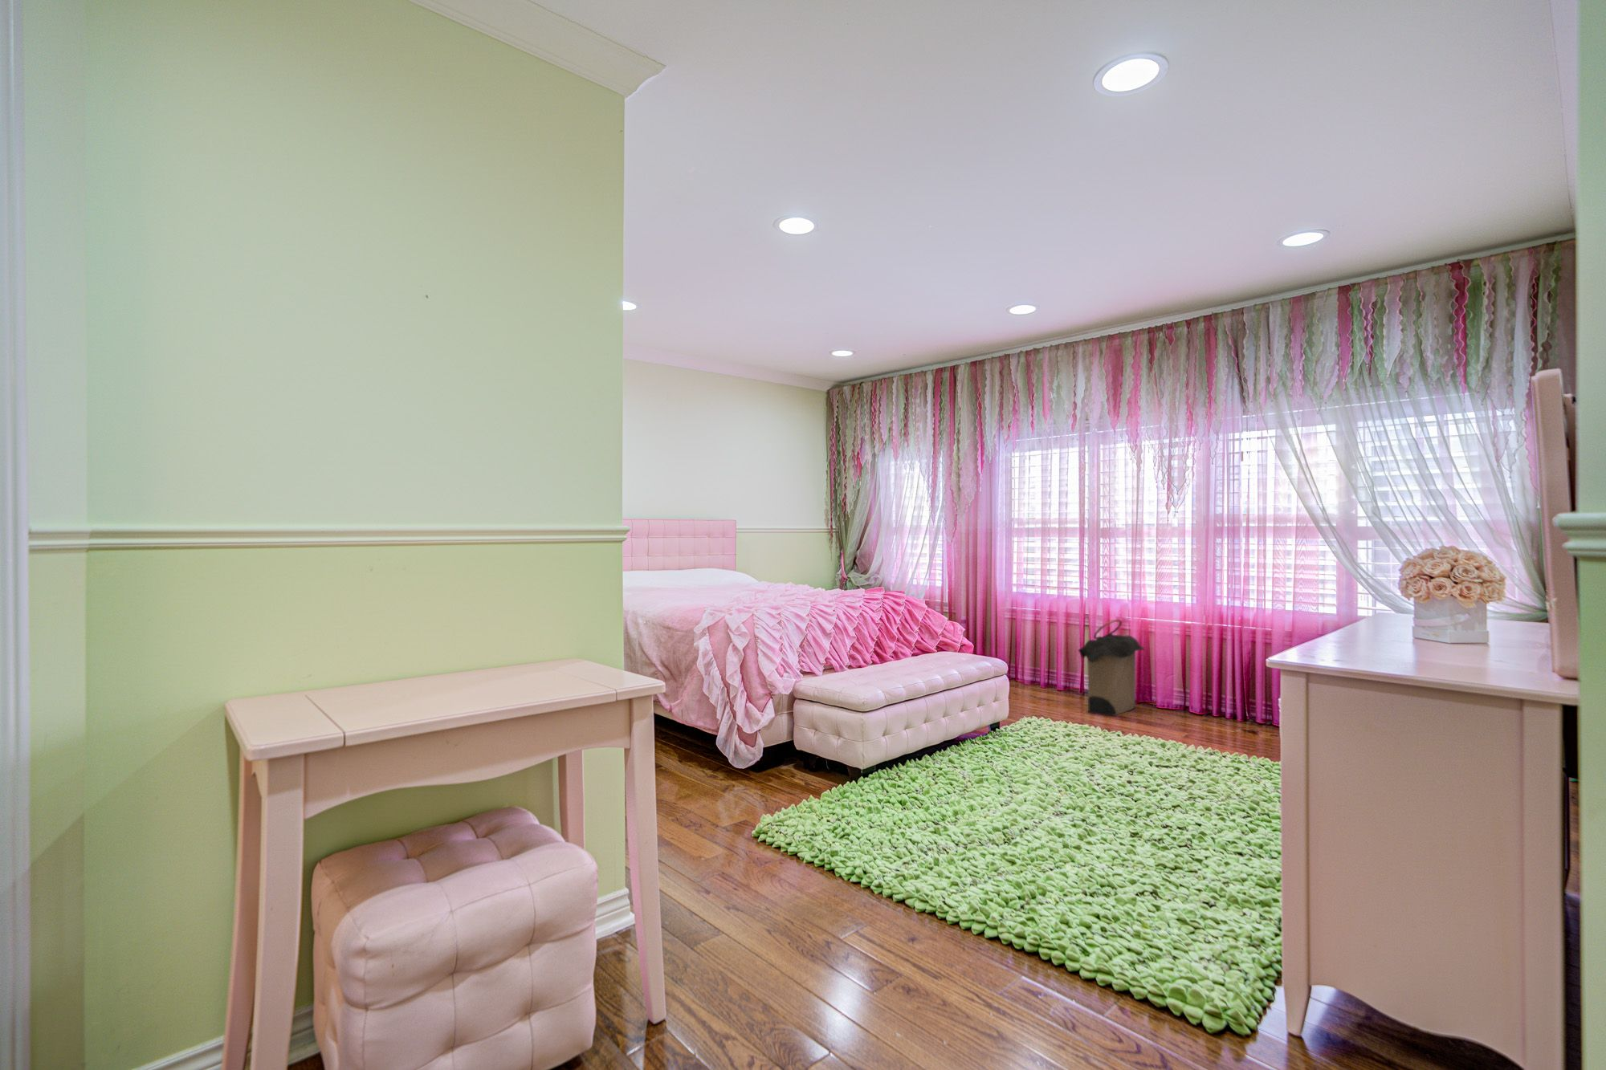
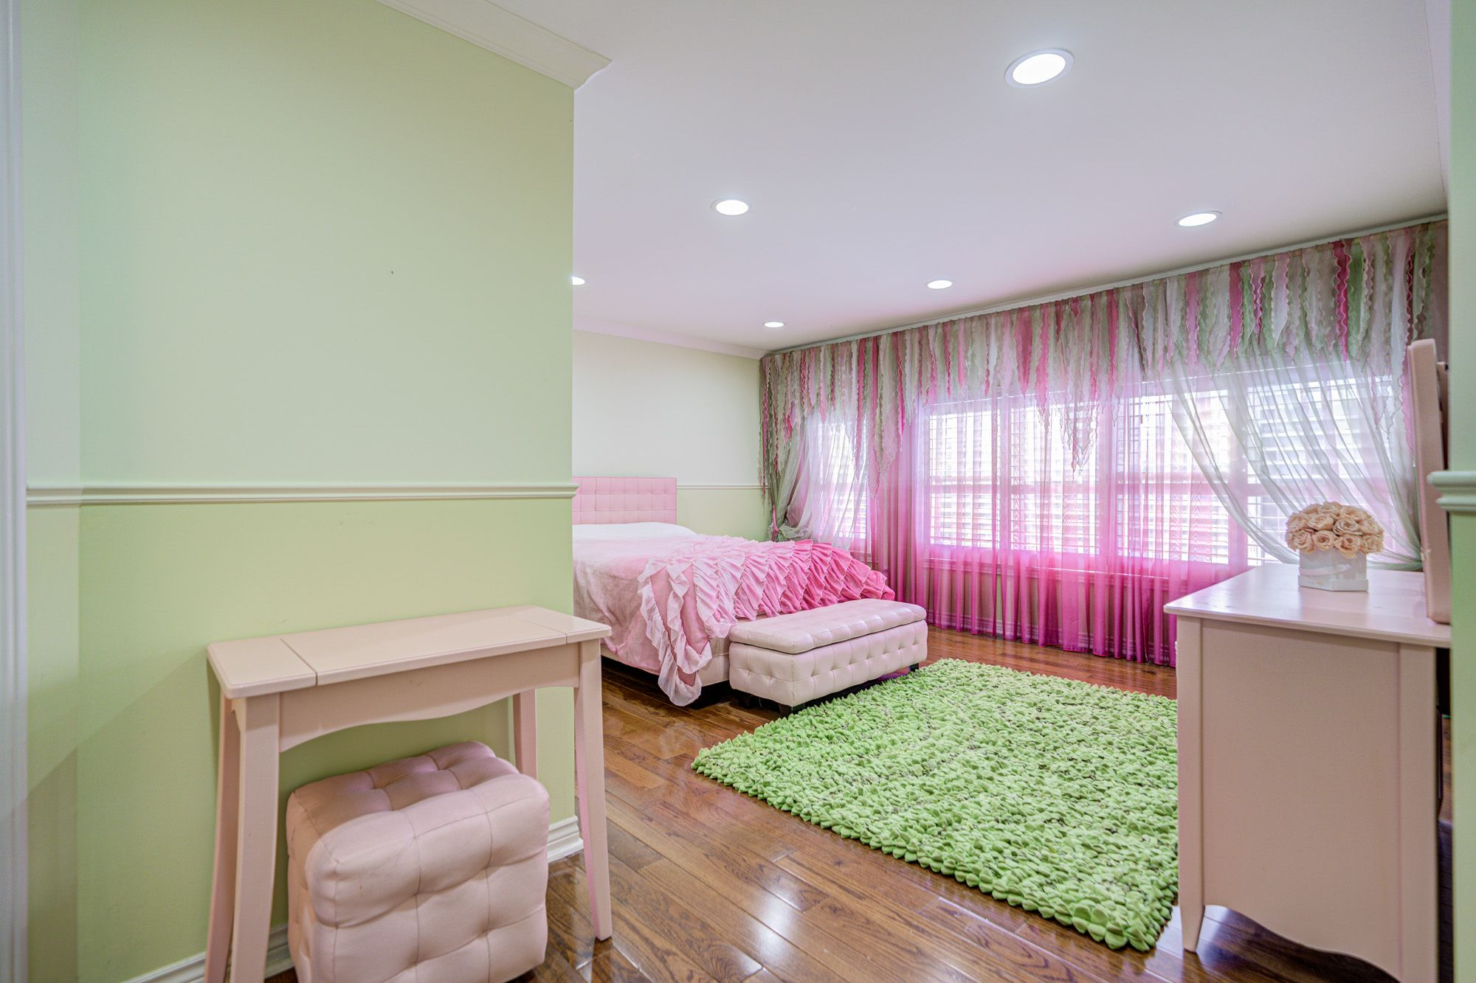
- laundry hamper (1110, 663)
